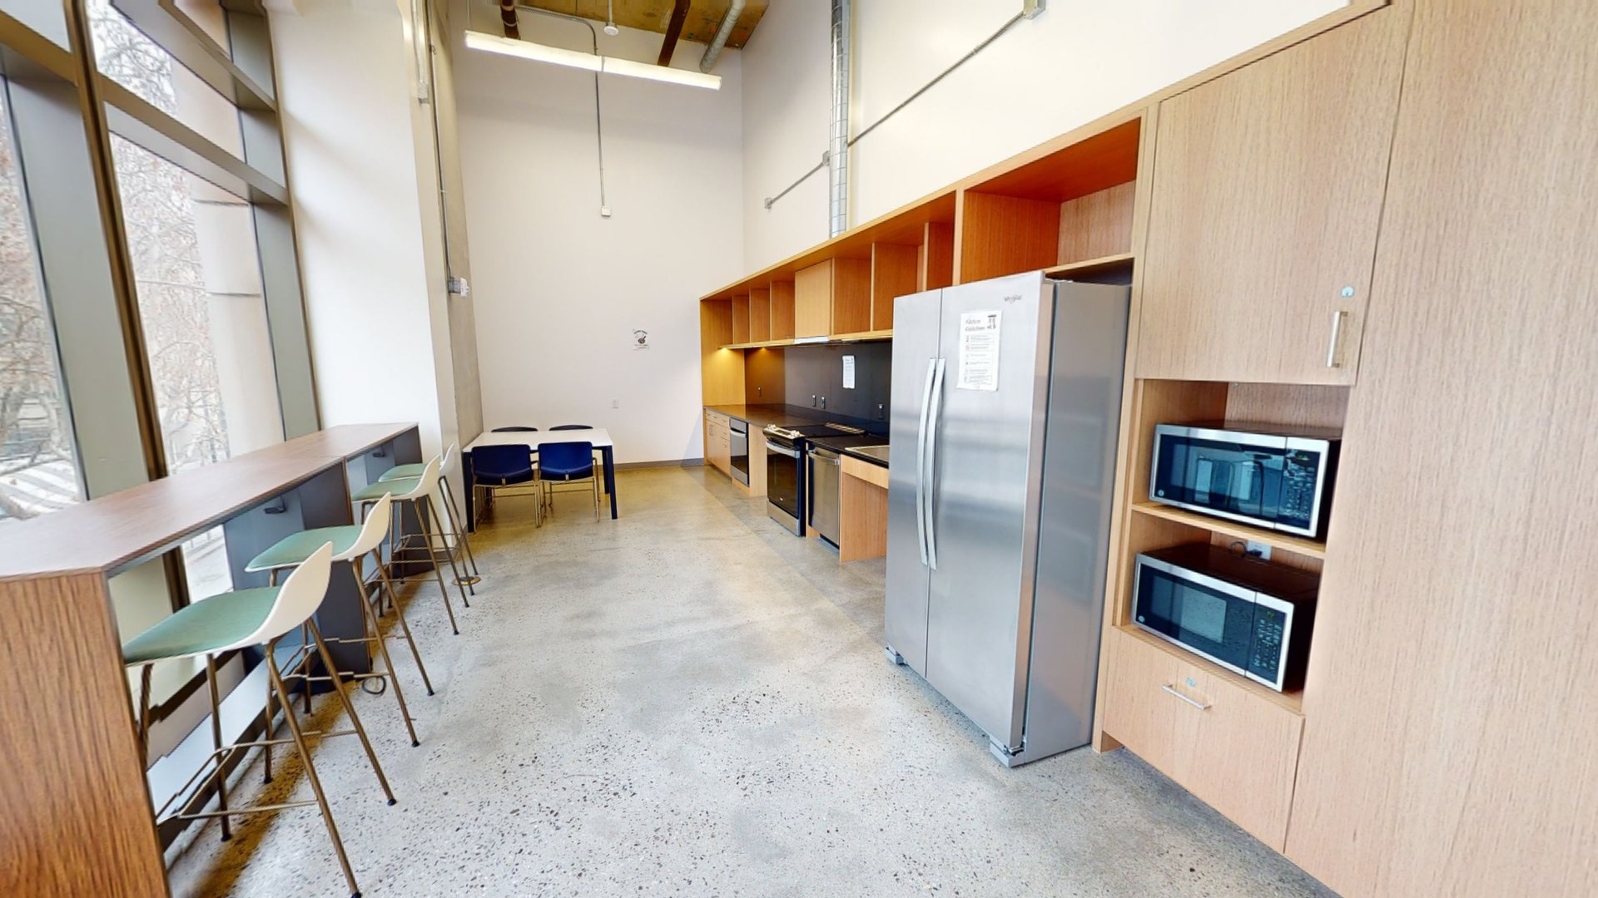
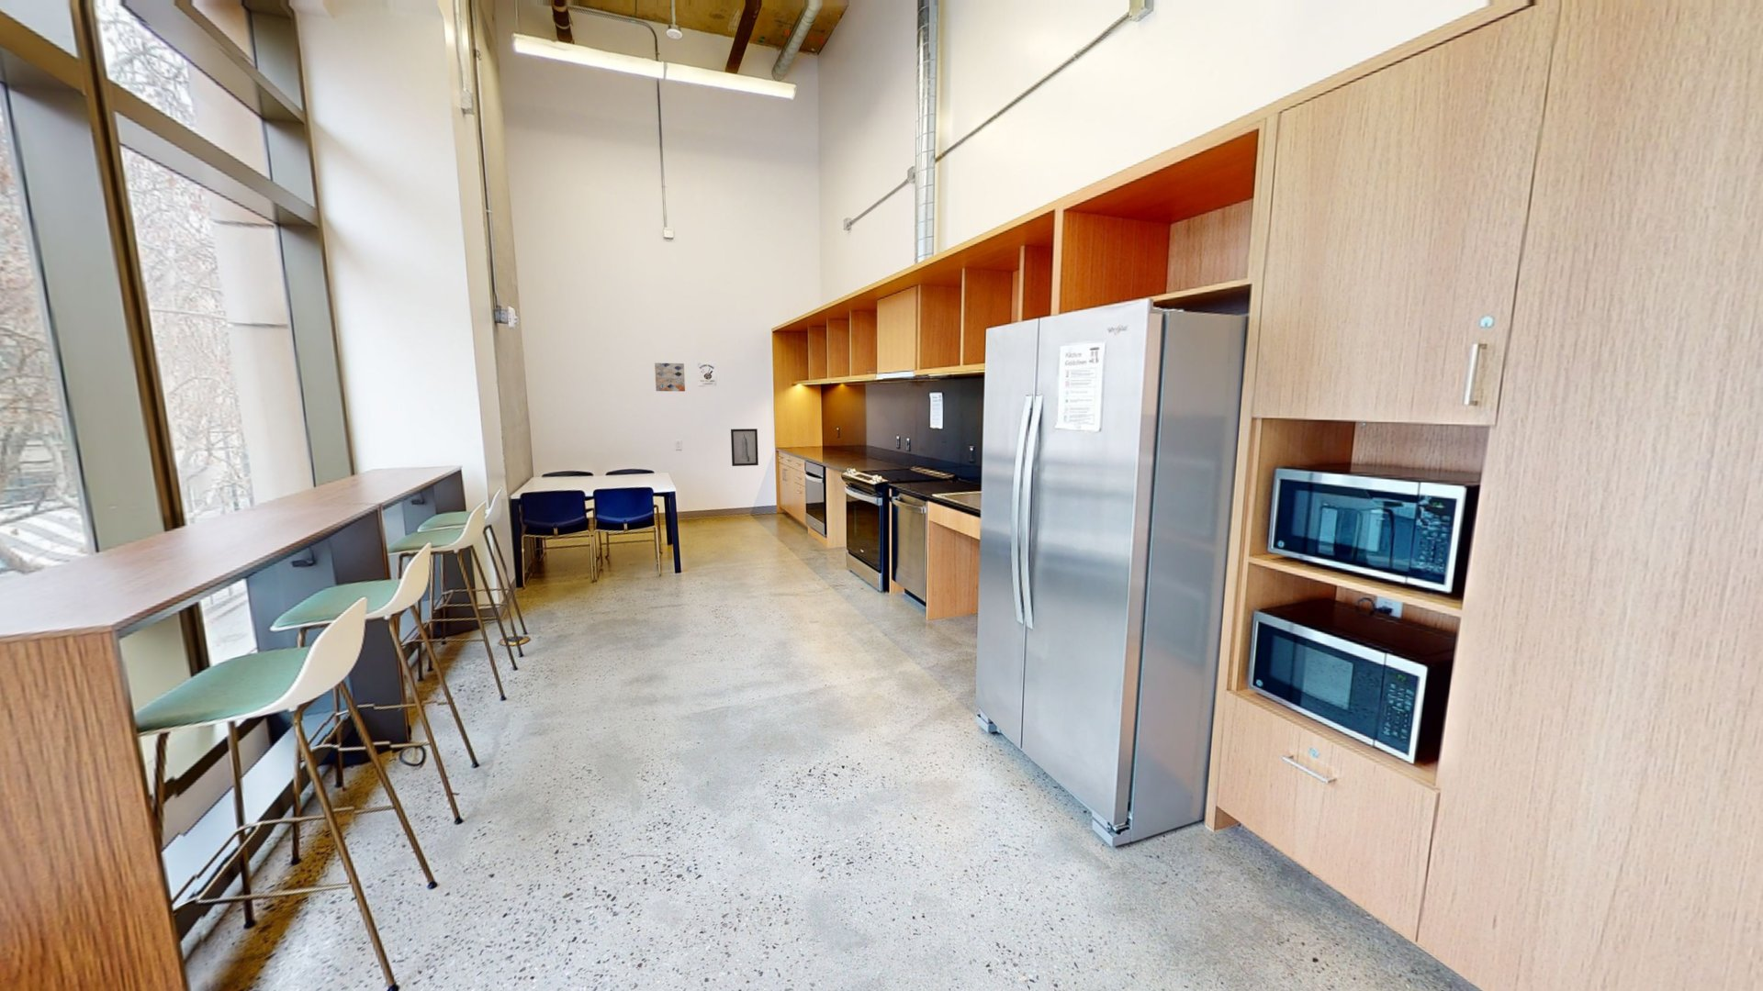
+ wall art (670, 378)
+ wall art (745, 446)
